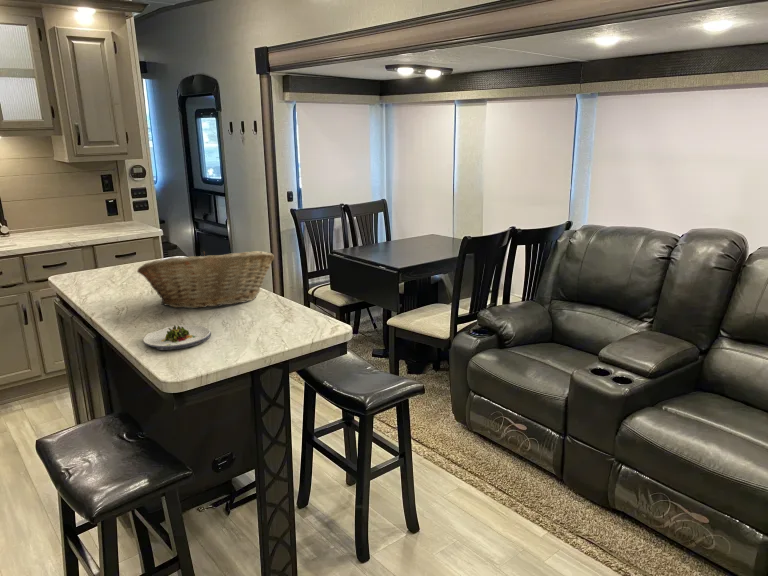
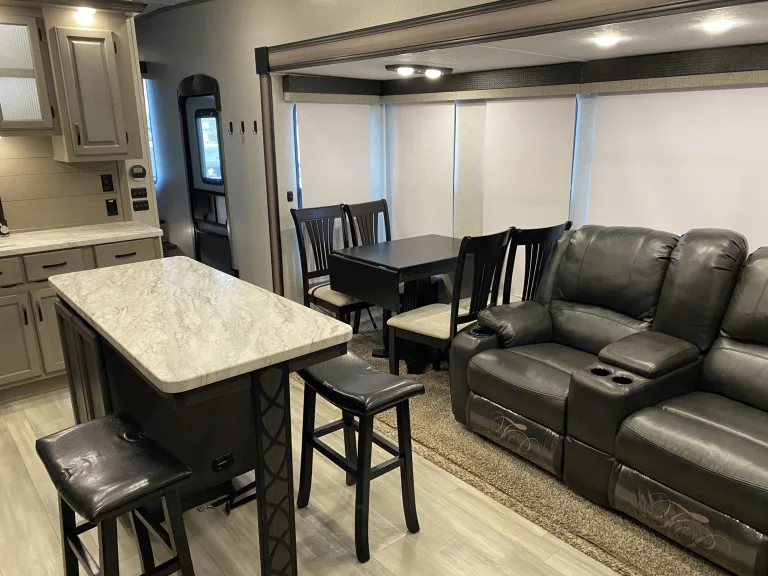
- fruit basket (209, 274)
- salad plate (177, 332)
